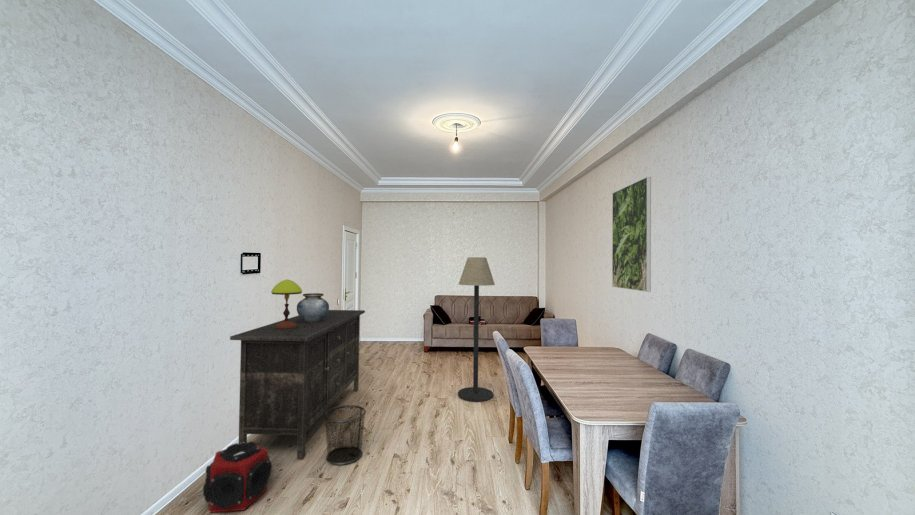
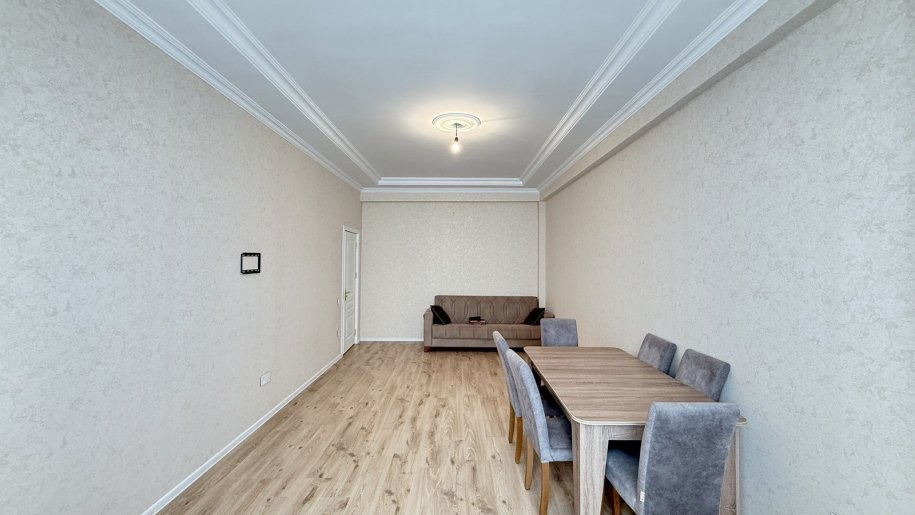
- speaker (236, 474)
- sideboard (311, 368)
- vase (313, 307)
- waste bin (344, 433)
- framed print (629, 237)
- table lamp (288, 304)
- floor lamp (476, 325)
